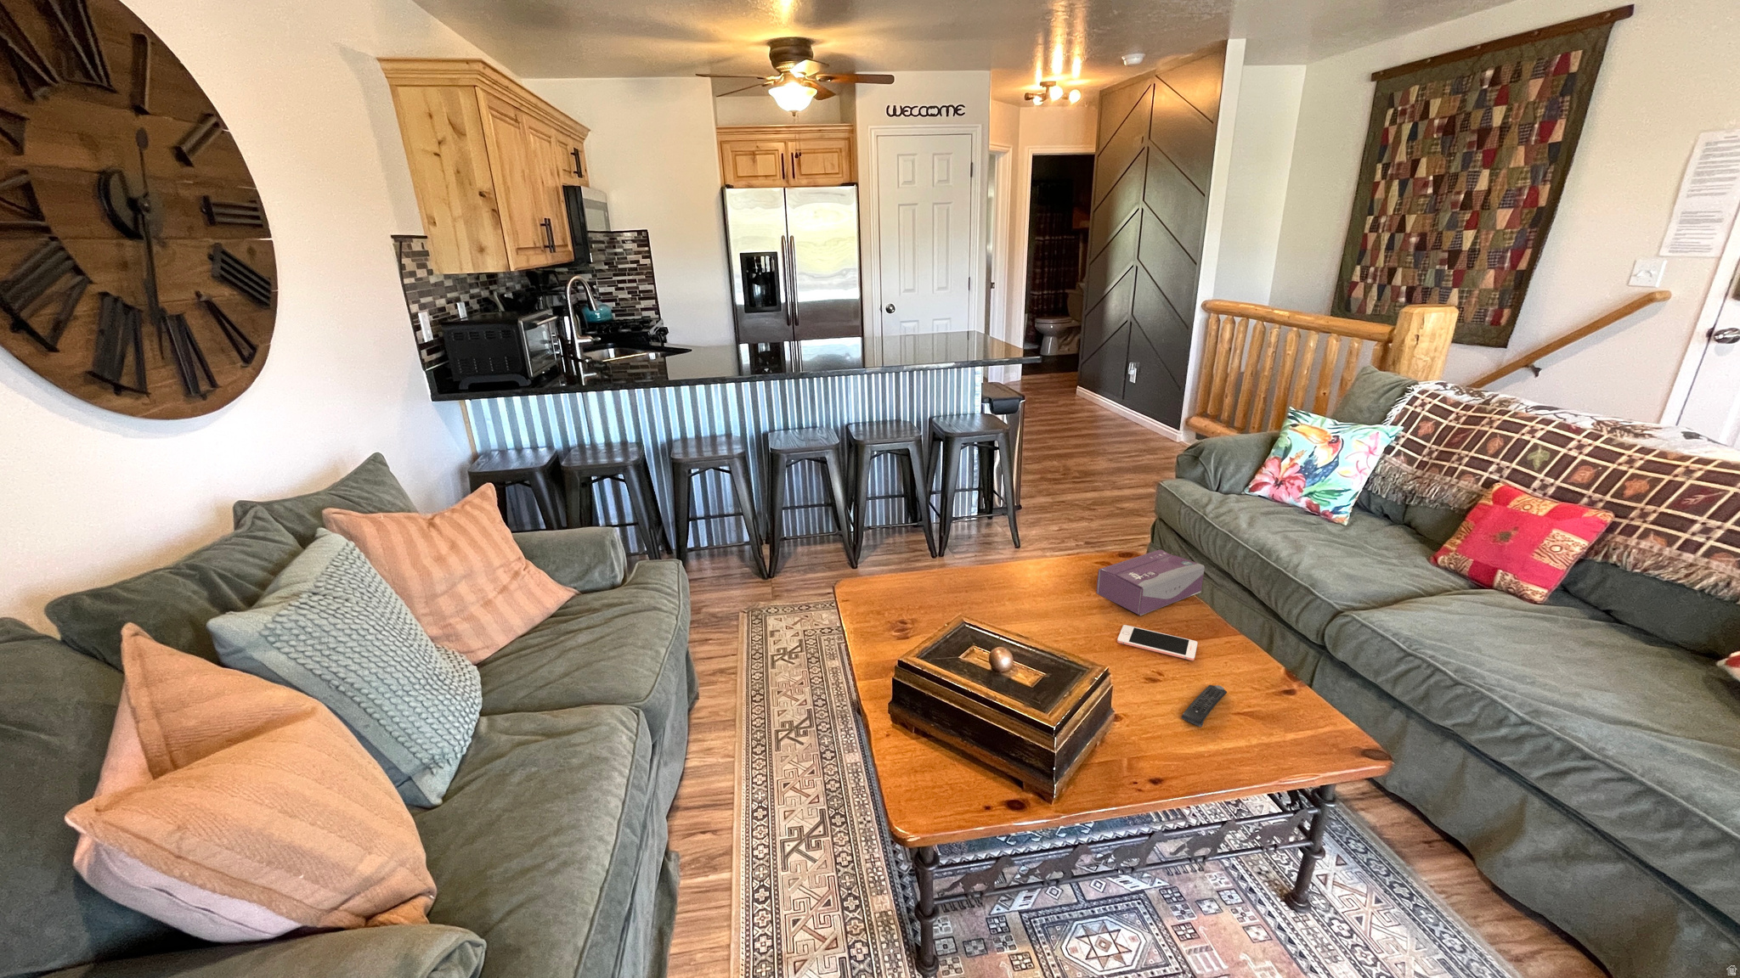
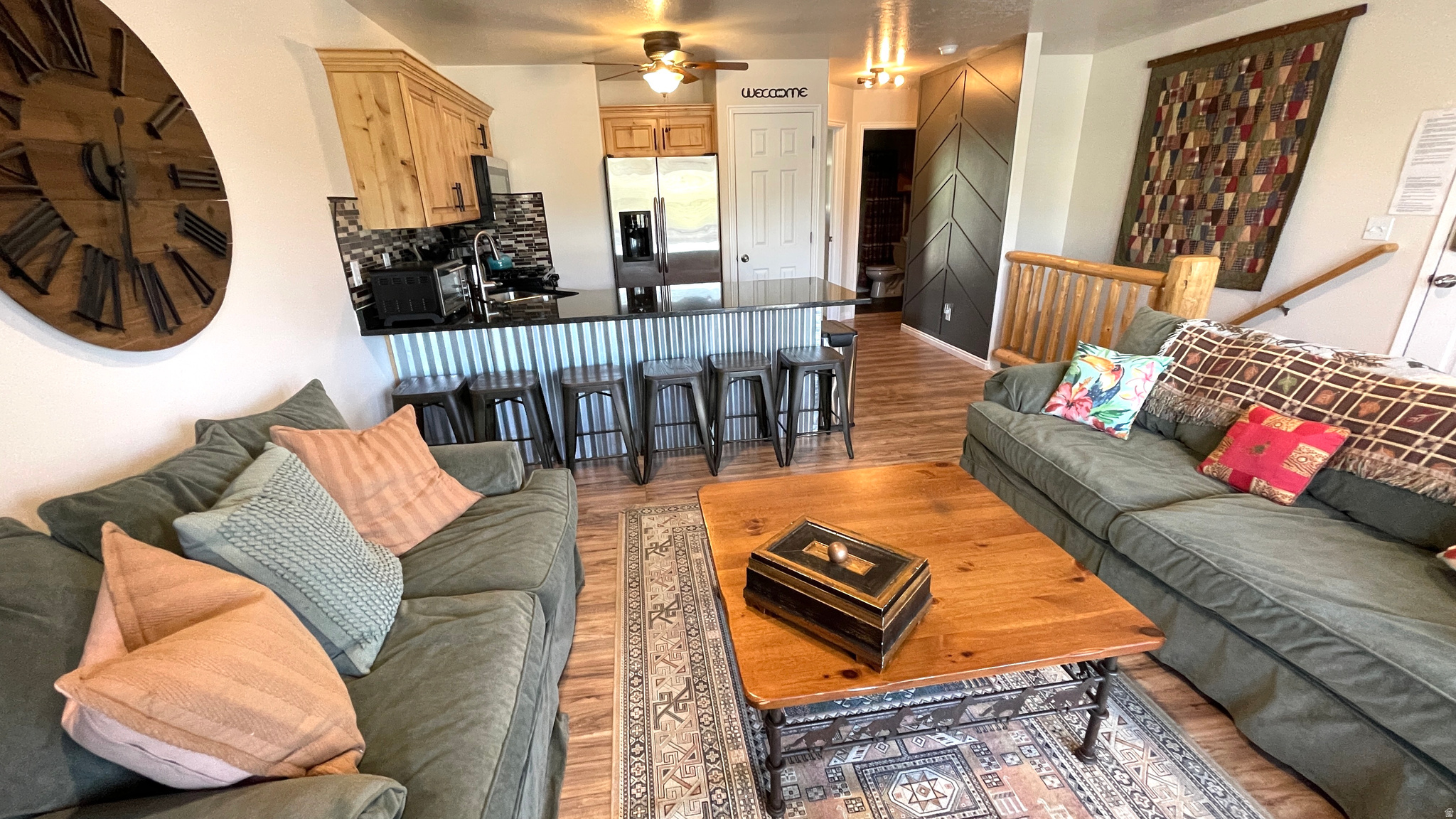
- tissue box (1150, 579)
- cell phone (1157, 641)
- remote control (1206, 702)
